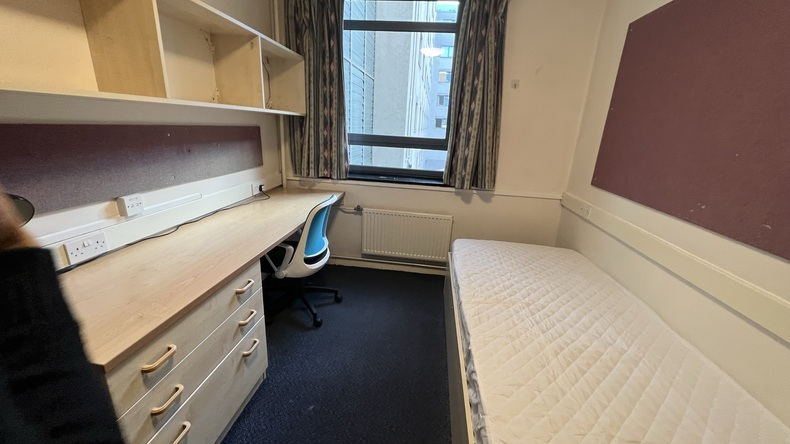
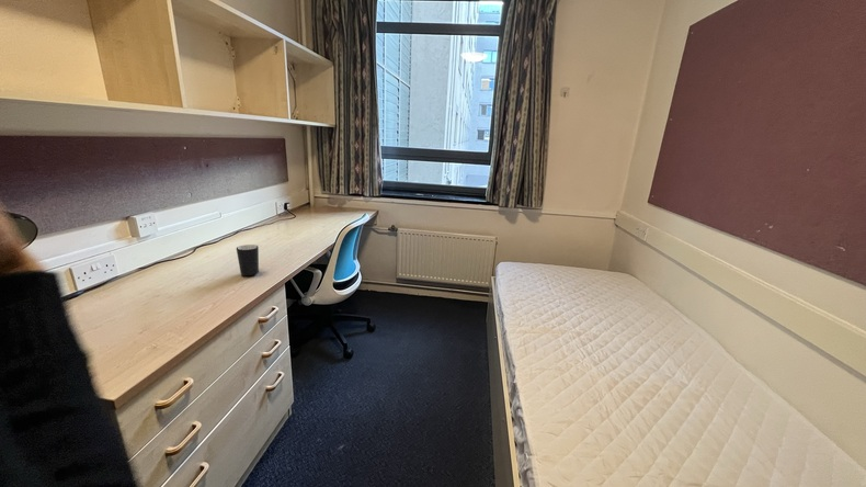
+ mug (249, 259)
